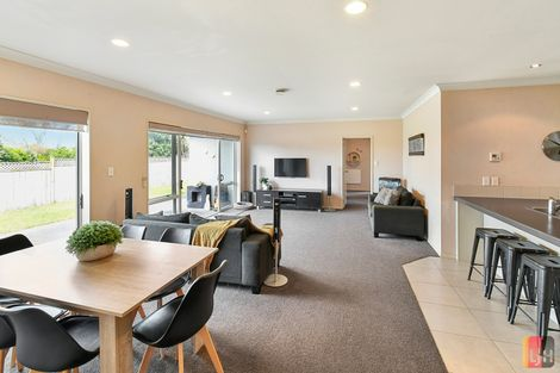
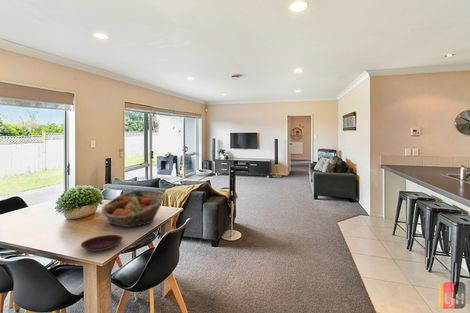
+ plate (102, 243)
+ fruit basket (134, 207)
